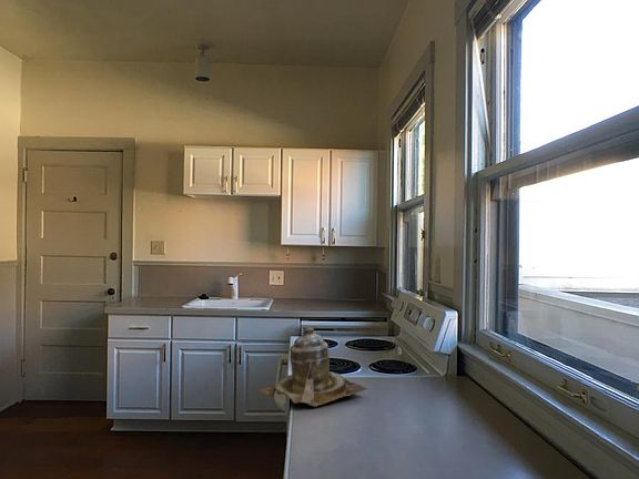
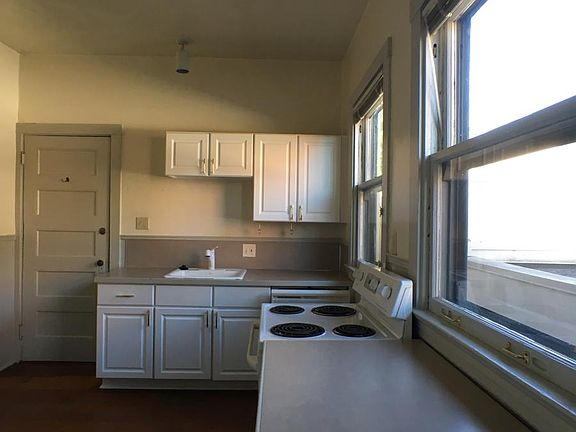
- teapot (312, 358)
